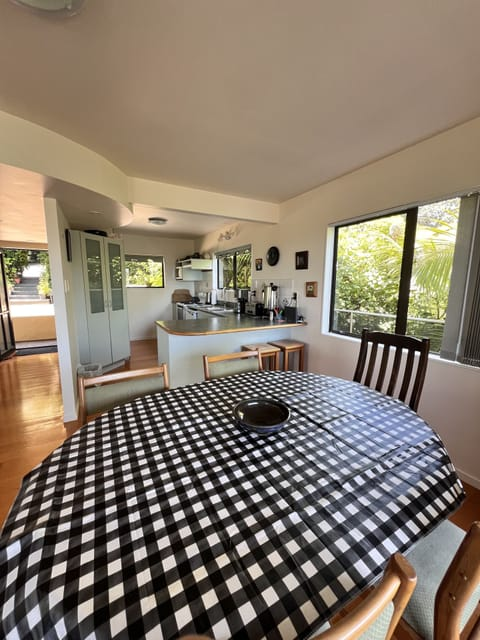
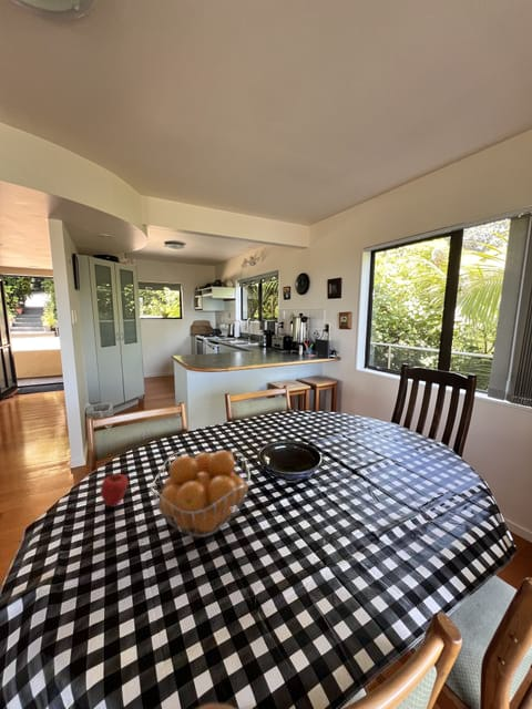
+ apple (114, 489)
+ fruit basket (202, 490)
